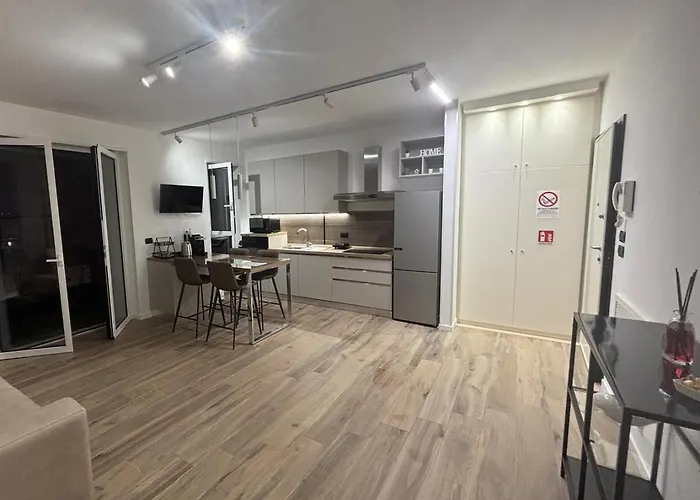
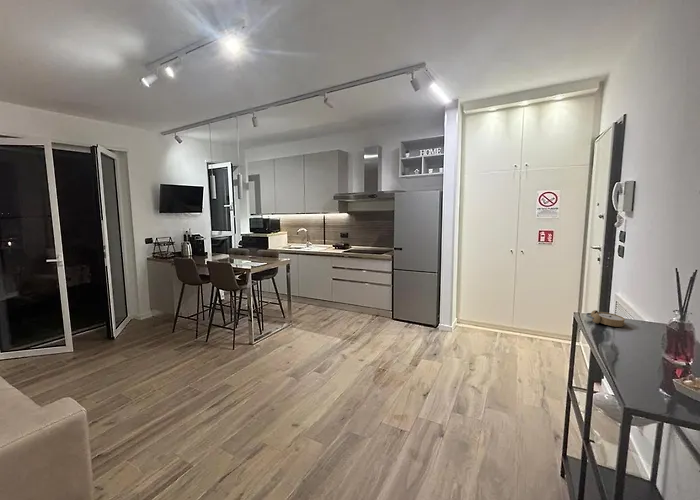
+ alarm clock (604, 317)
